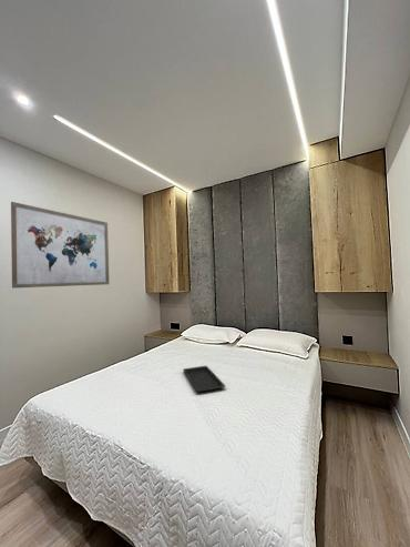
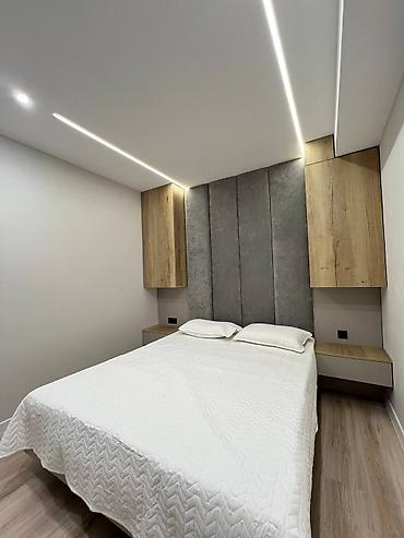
- wall art (68, 250)
- serving tray (202, 378)
